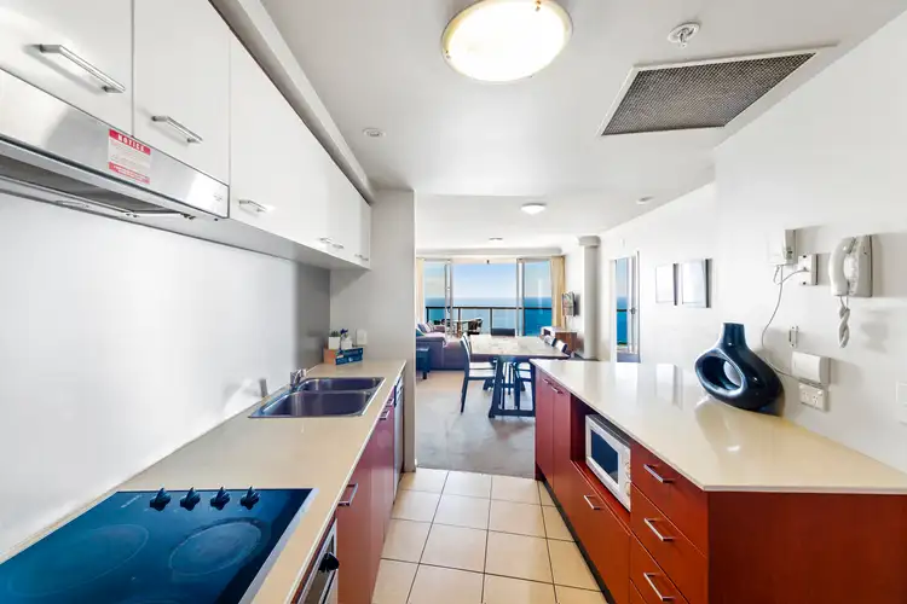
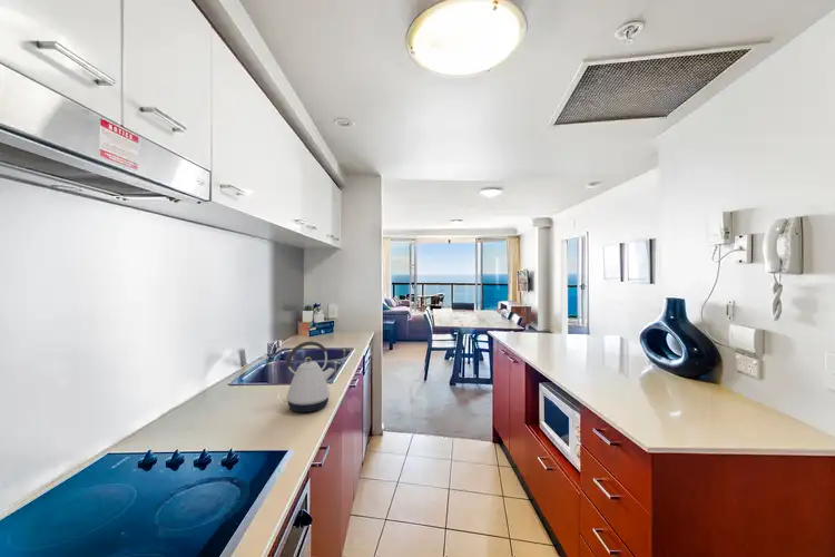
+ kettle (310, 373)
